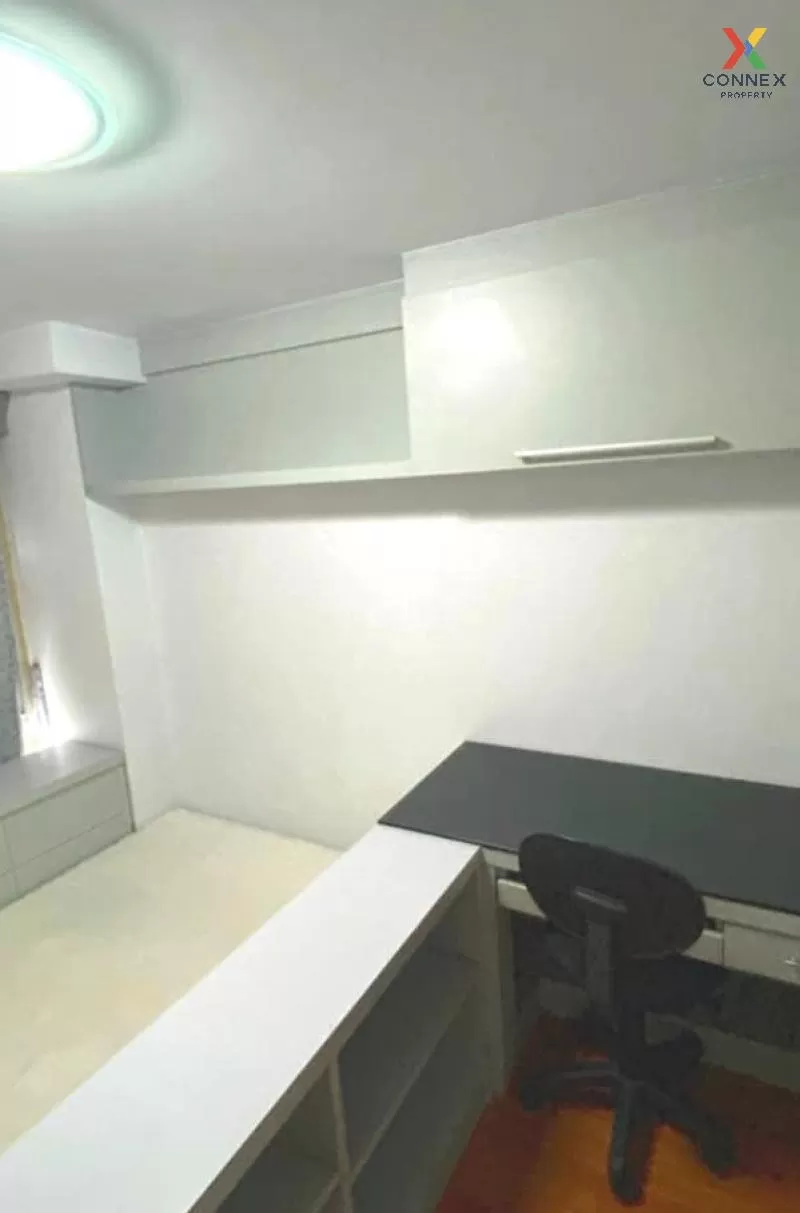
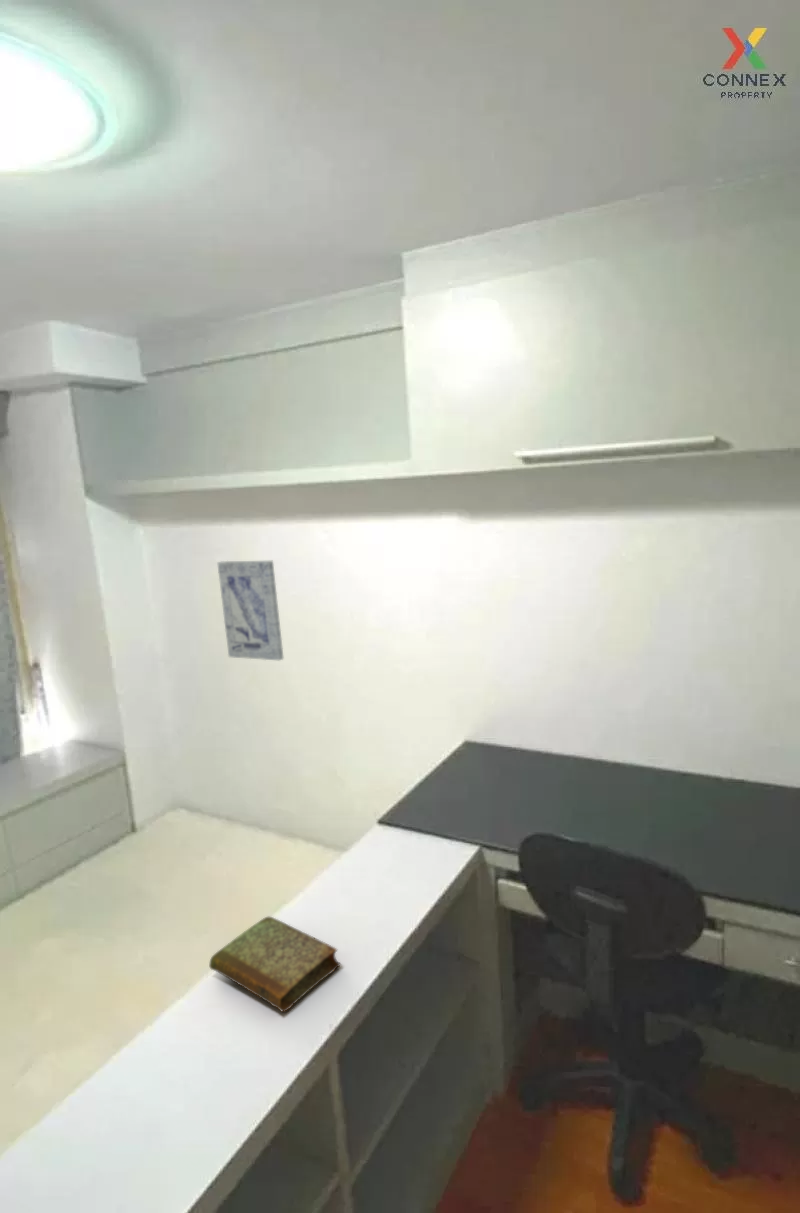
+ wall art (250, 610)
+ book (275, 961)
